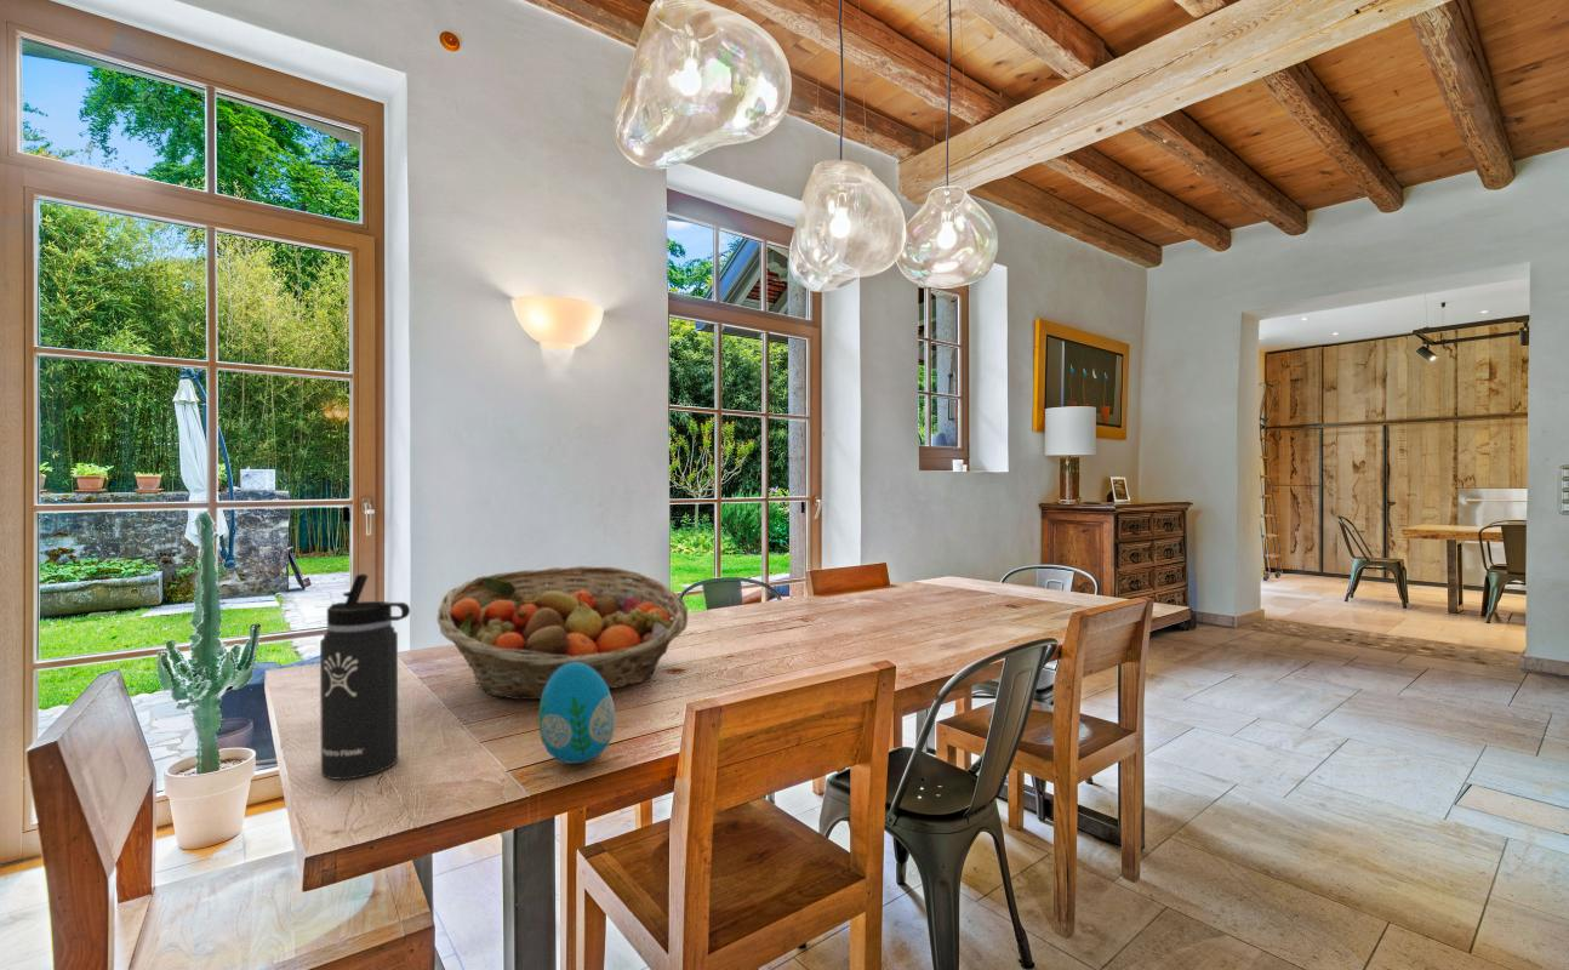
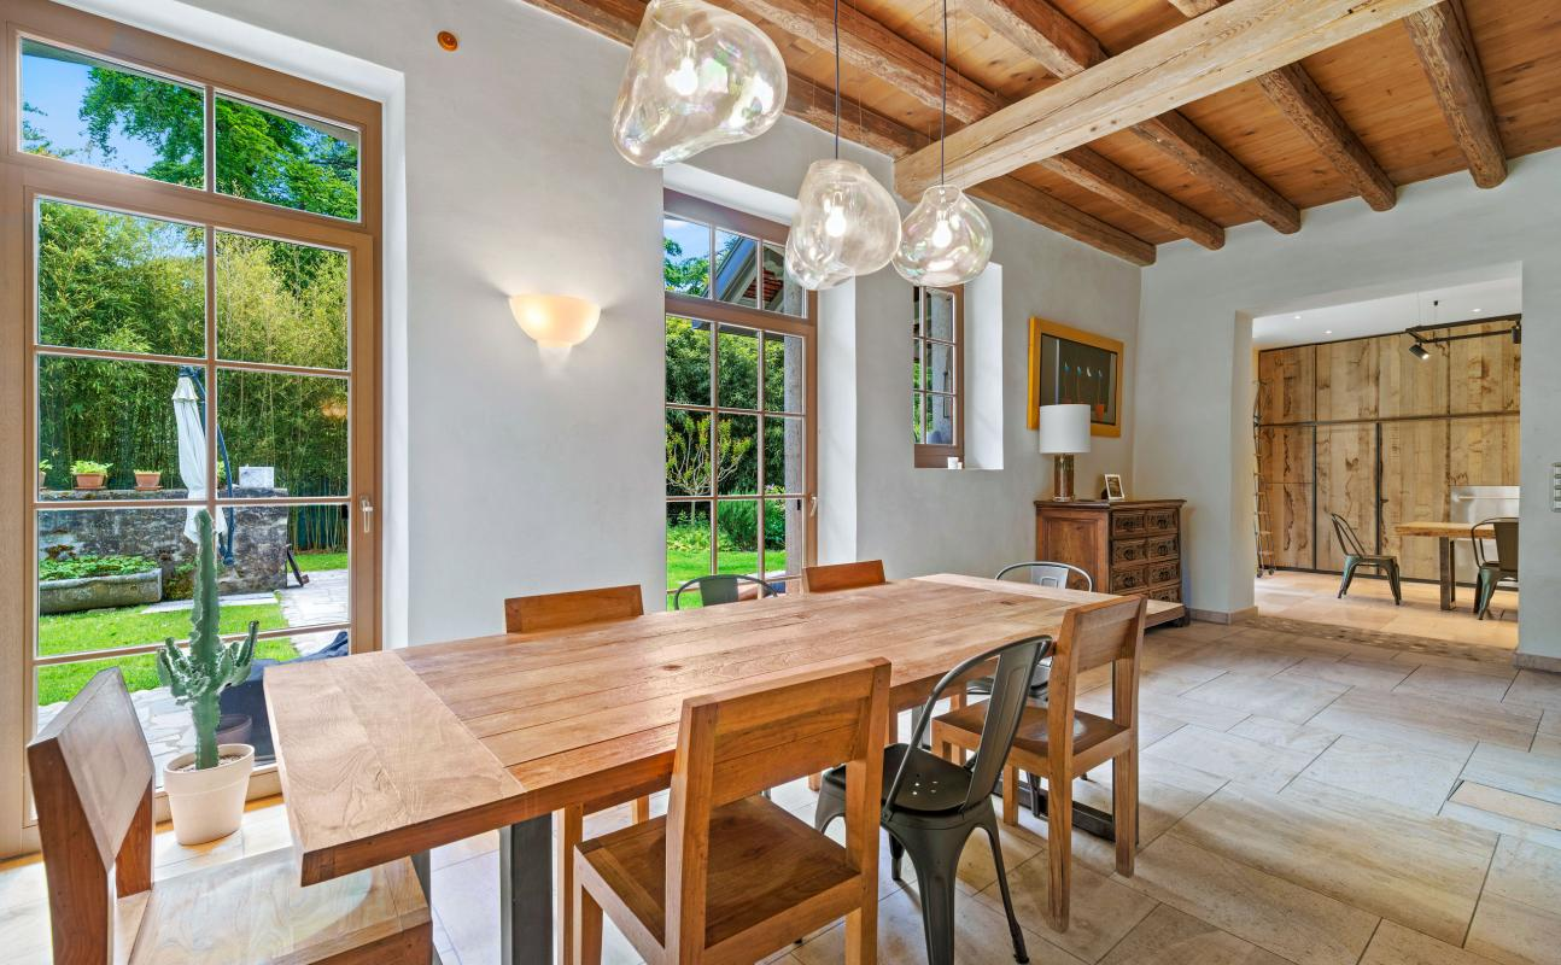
- decorative egg (577, 711)
- thermos bottle (367, 669)
- fruit basket (569, 626)
